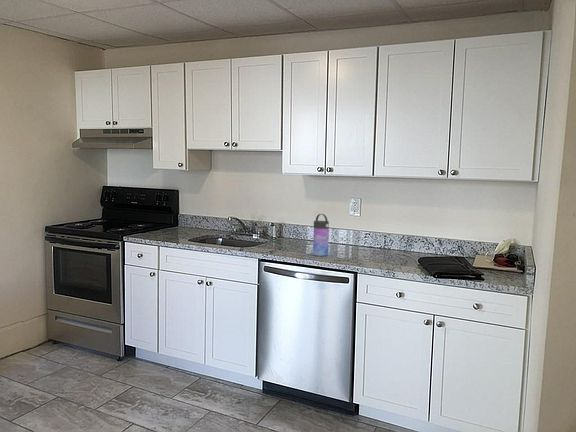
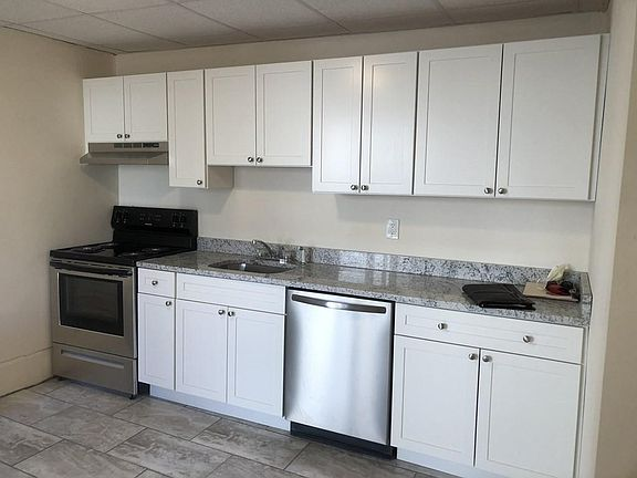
- water bottle (321, 234)
